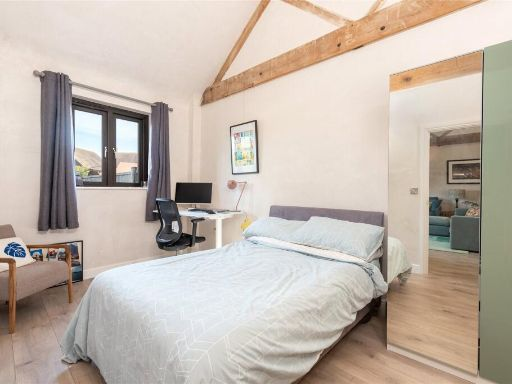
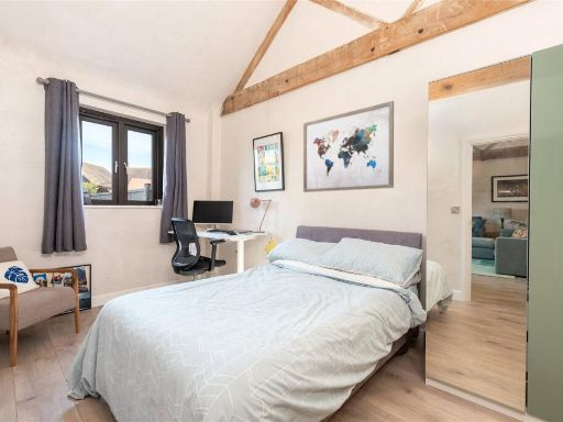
+ wall art (343, 152)
